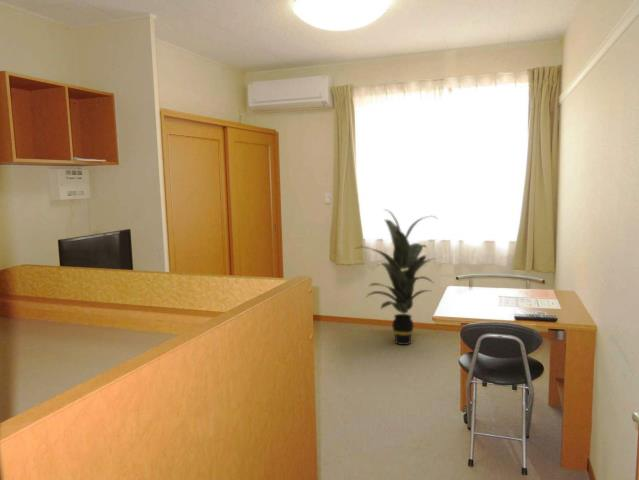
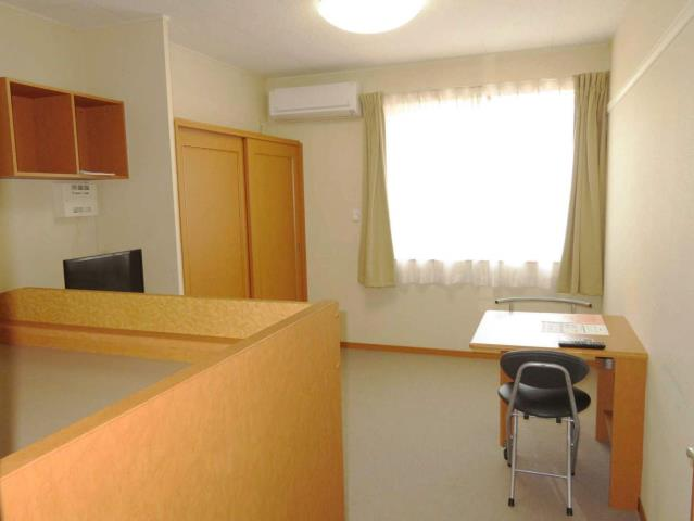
- indoor plant (398, 276)
